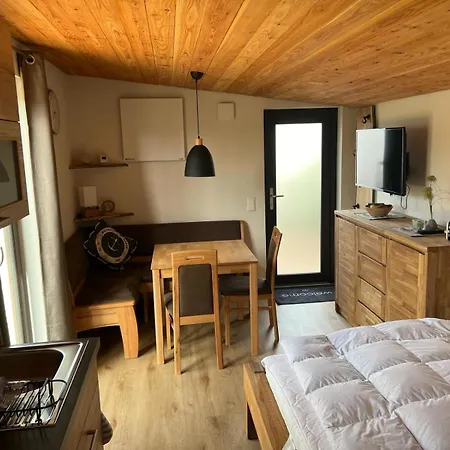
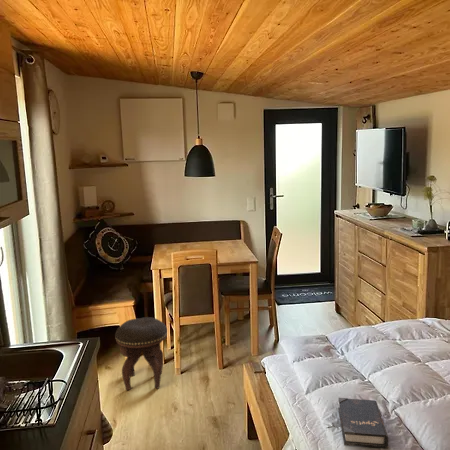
+ footstool (143, 352)
+ hardback book (361, 421)
